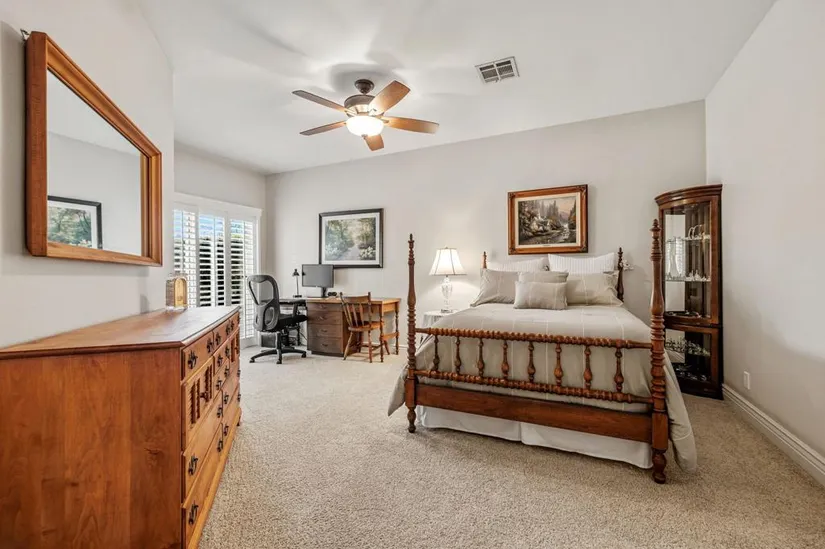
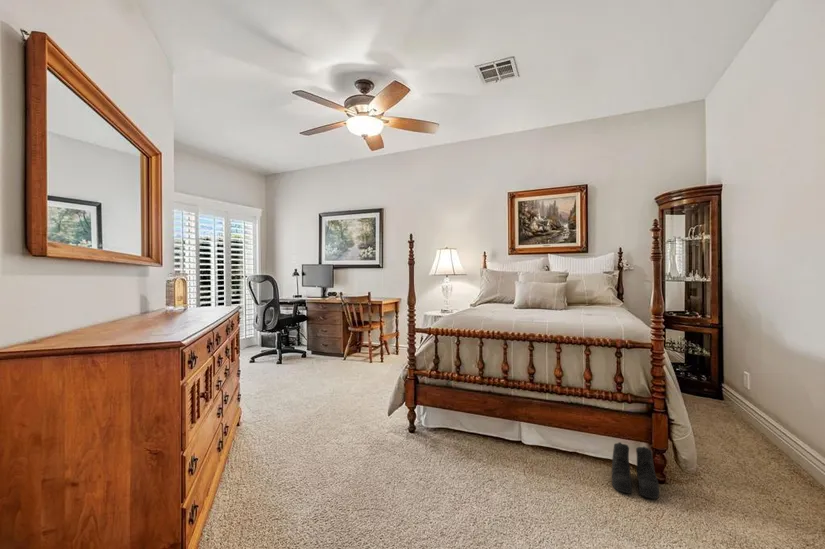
+ boots (637, 466)
